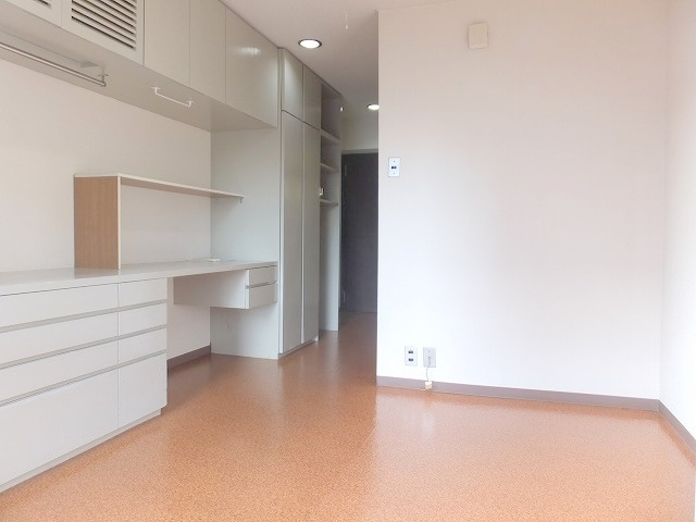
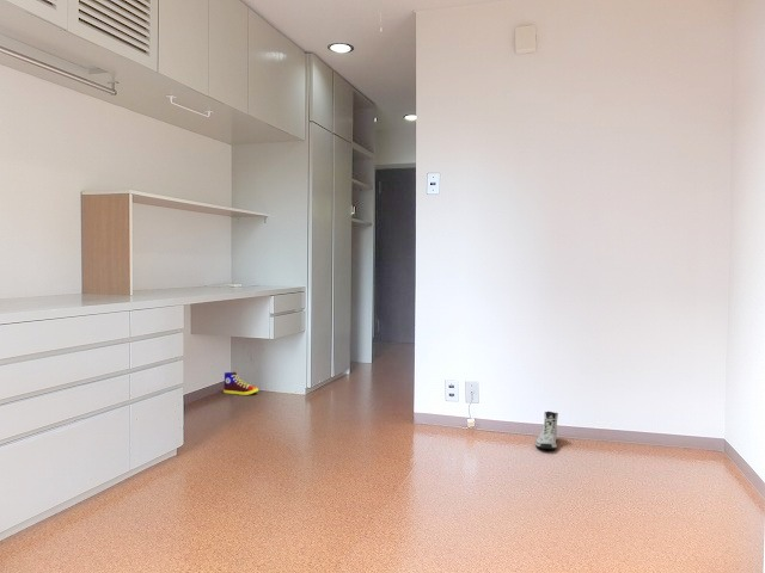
+ shoe (240, 382)
+ sneaker (546, 429)
